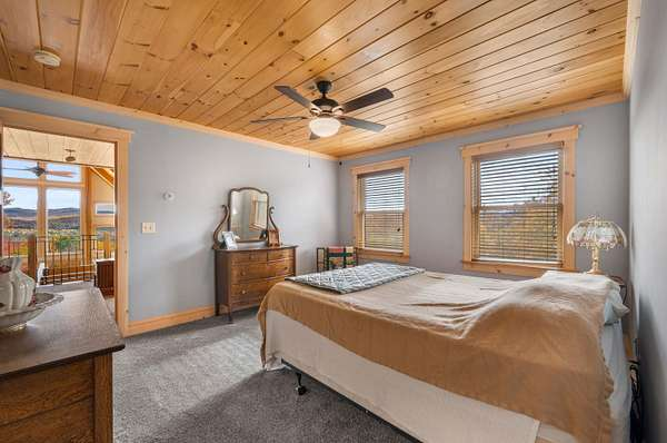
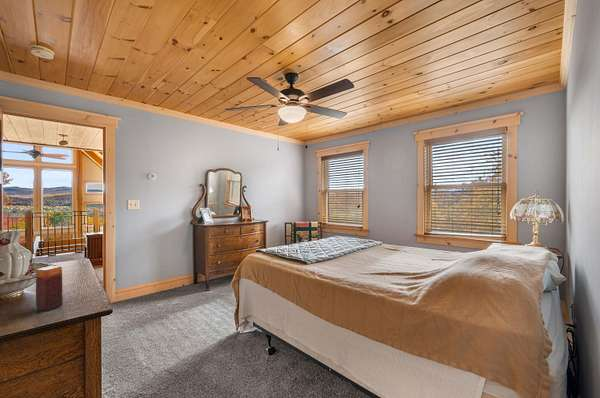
+ candle (49, 287)
